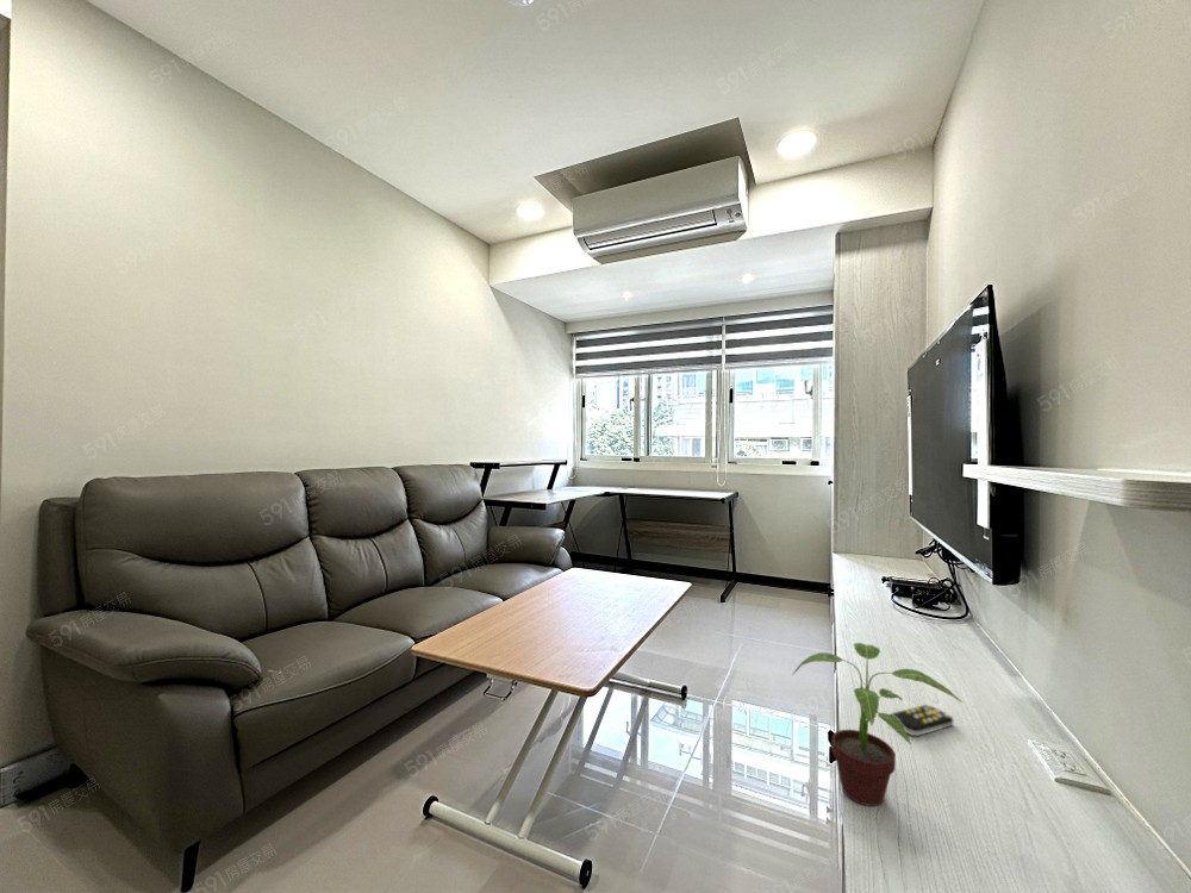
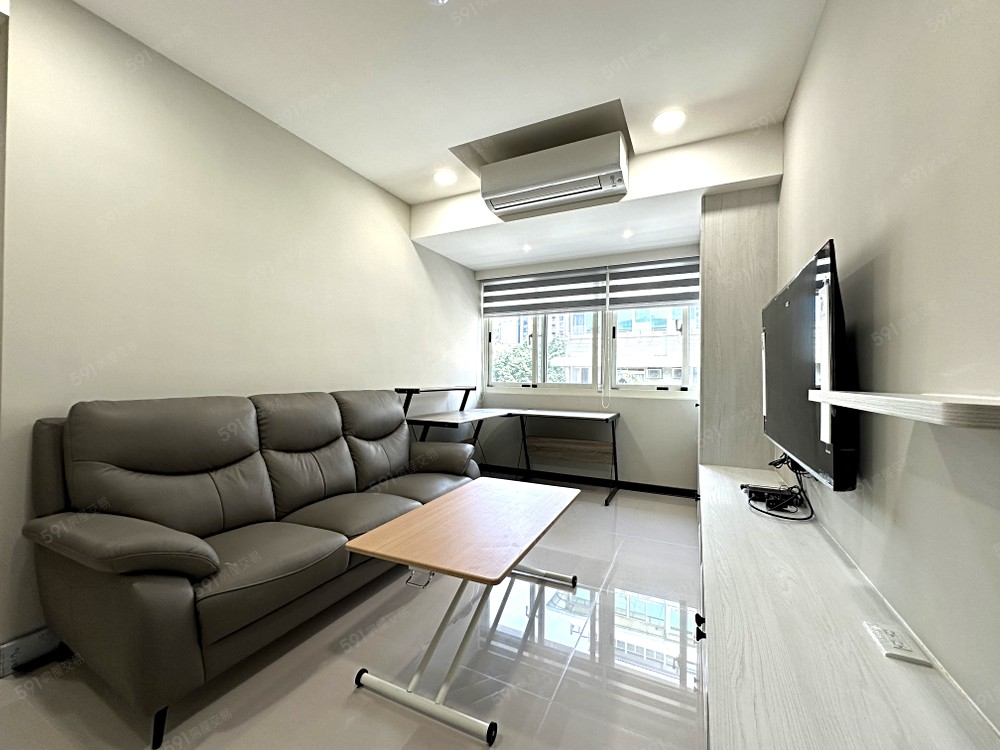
- remote control (921, 719)
- potted plant (867, 726)
